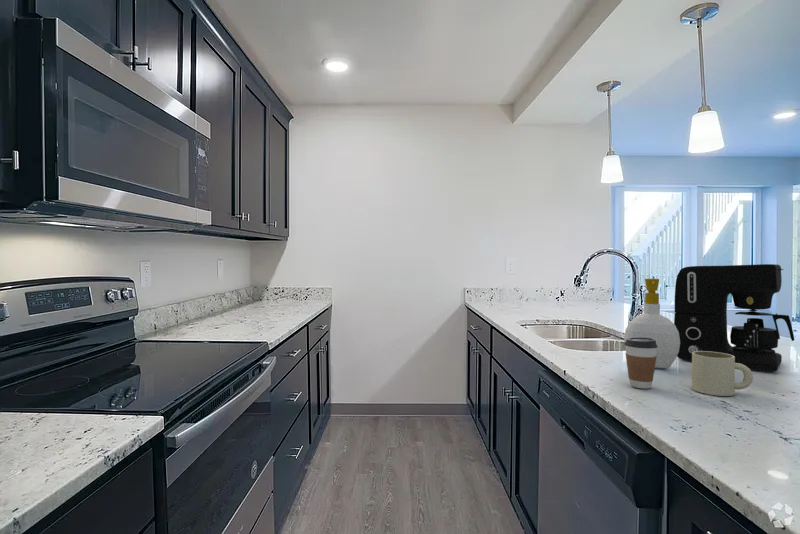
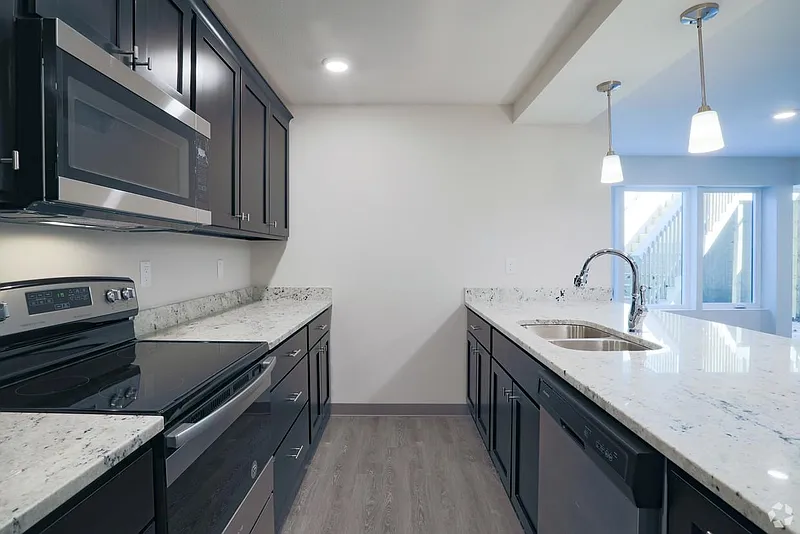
- coffee cup (640, 362)
- mug (721, 373)
- coffee maker (735, 313)
- soap bottle (651, 322)
